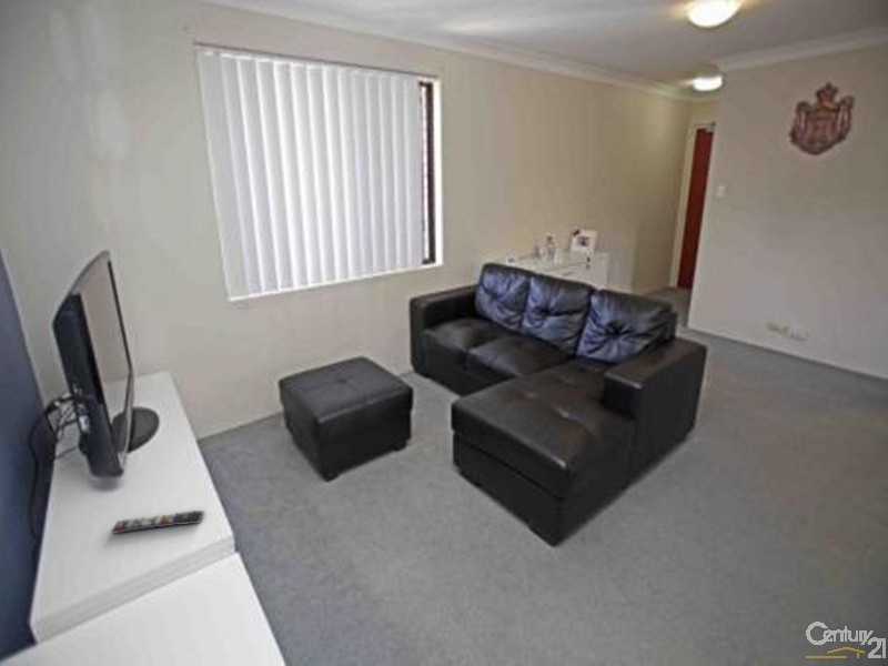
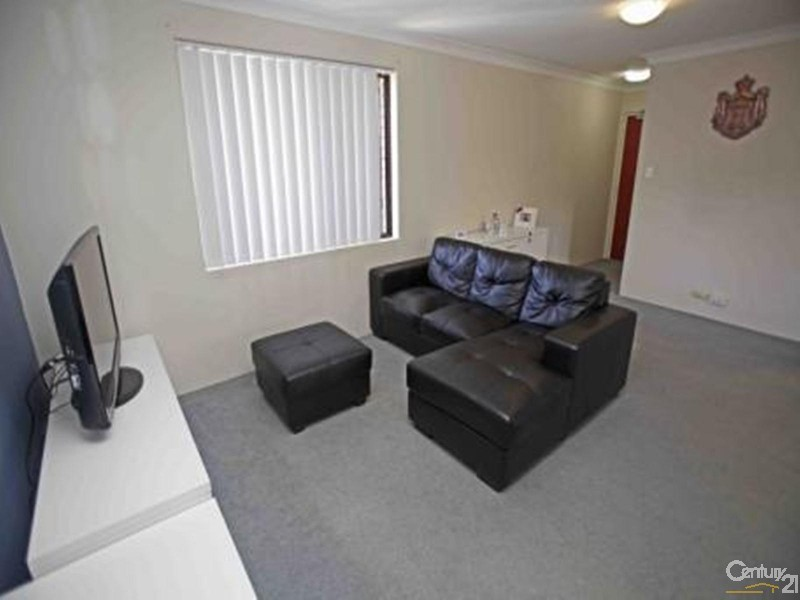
- remote control (159, 522)
